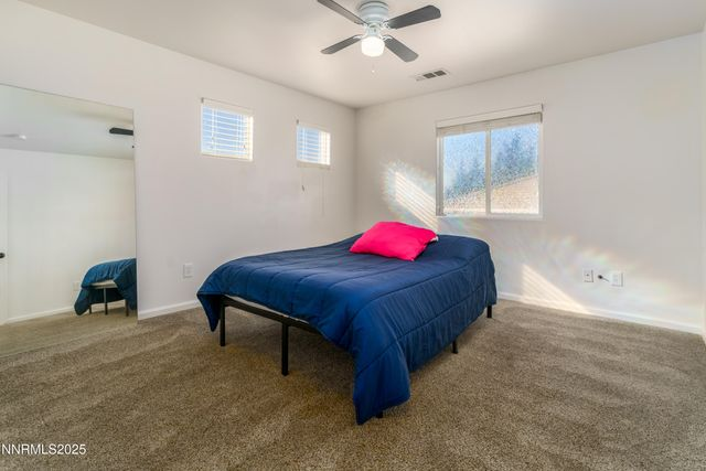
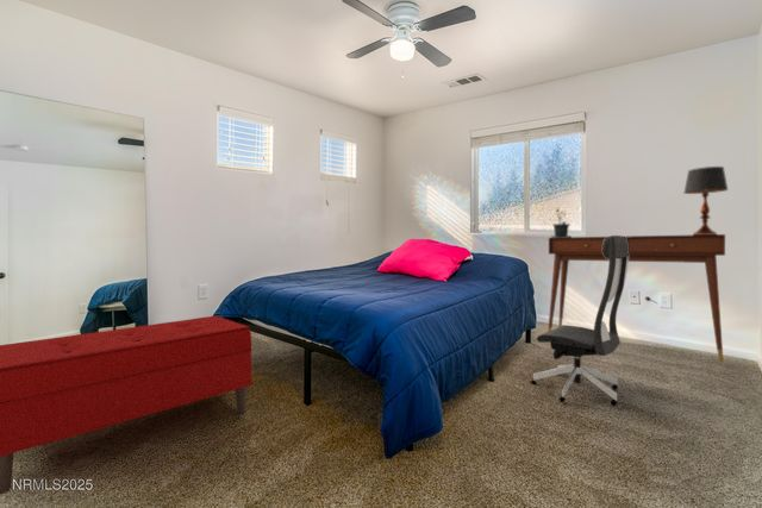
+ desk (627, 261)
+ bench (133, 382)
+ table lamp (705, 201)
+ office chair (574, 326)
+ potted plant (561, 221)
